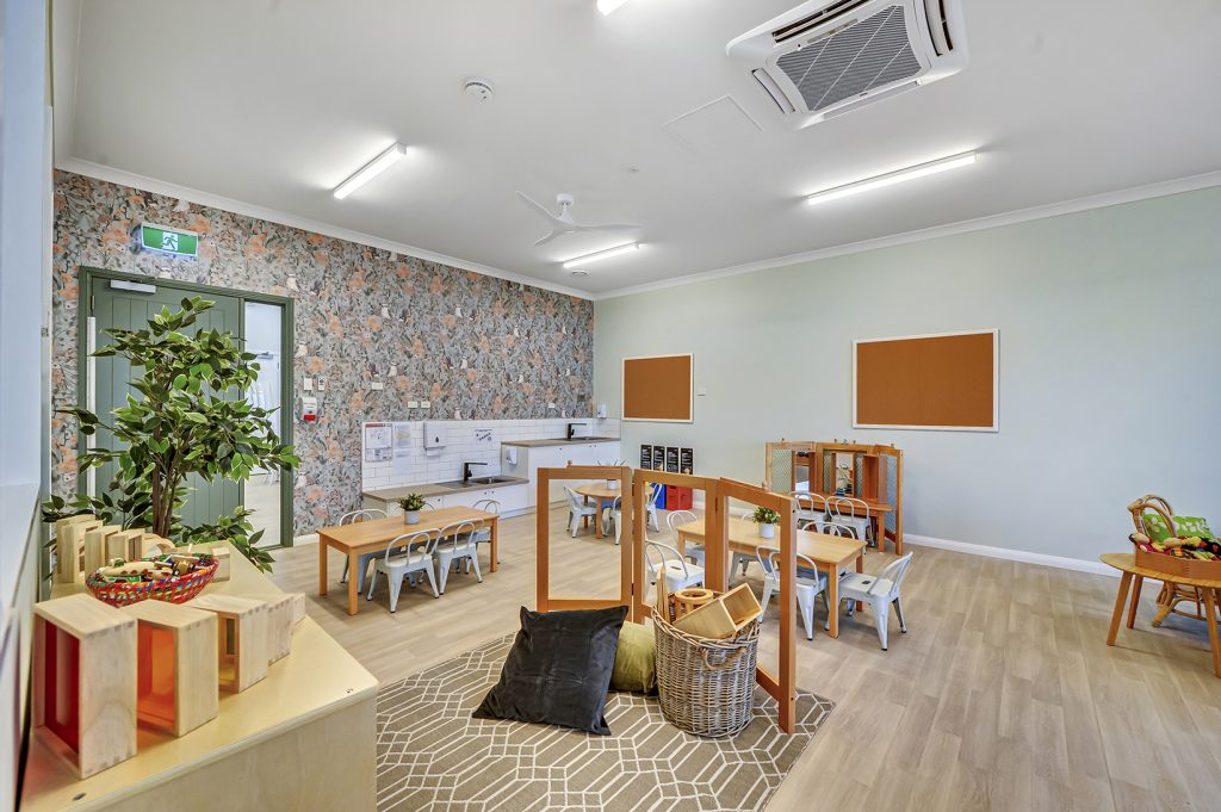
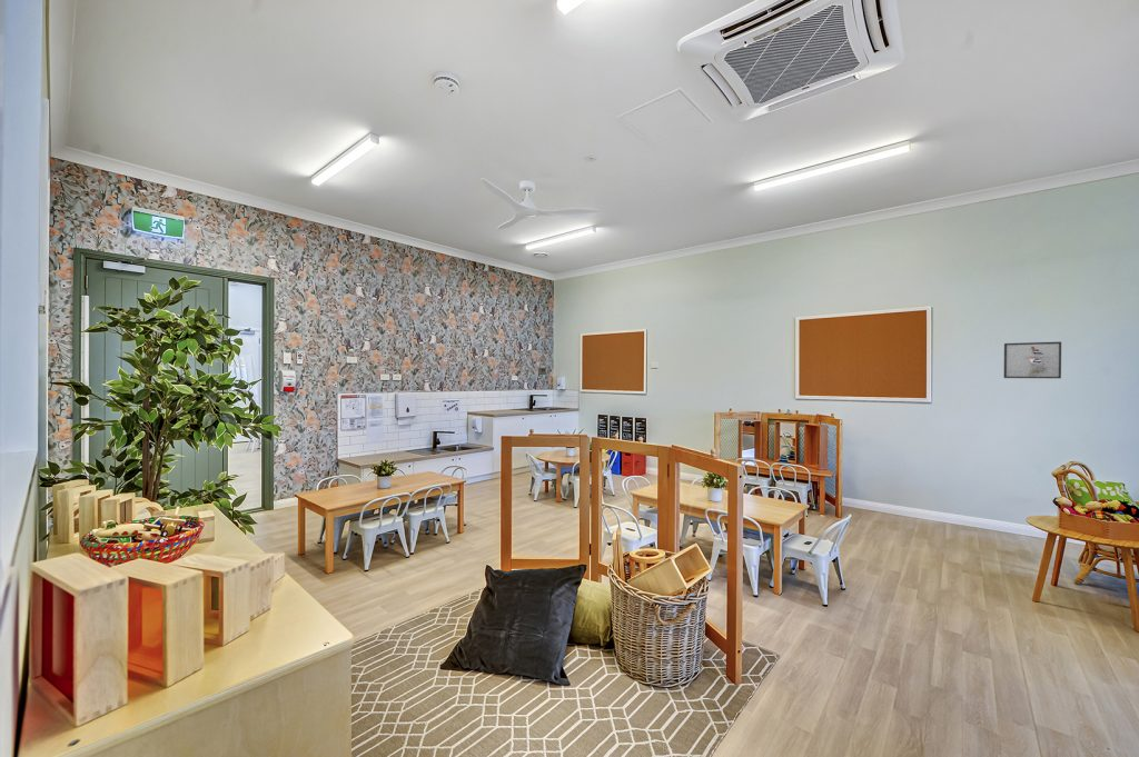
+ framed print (1031, 360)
